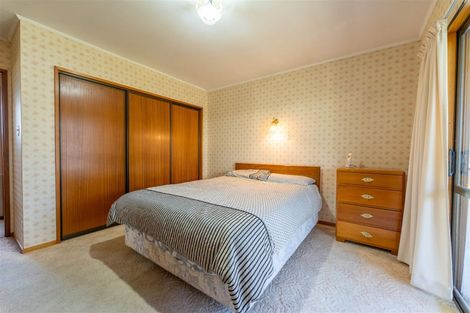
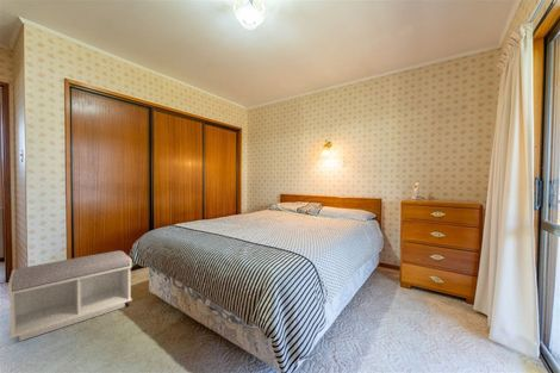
+ bench (76, 287)
